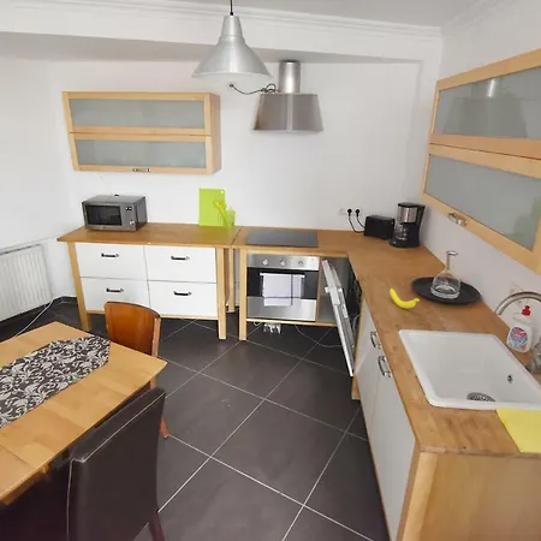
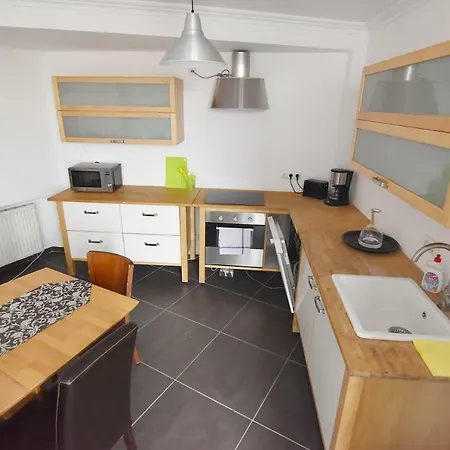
- banana (402, 301)
